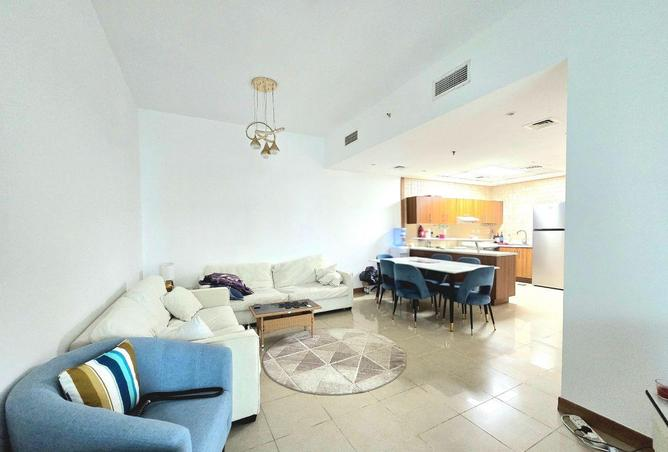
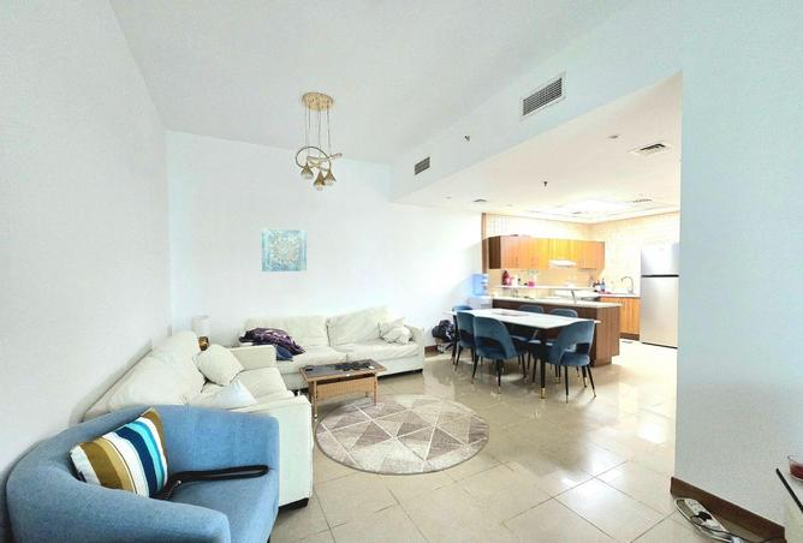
+ wall art (284, 250)
